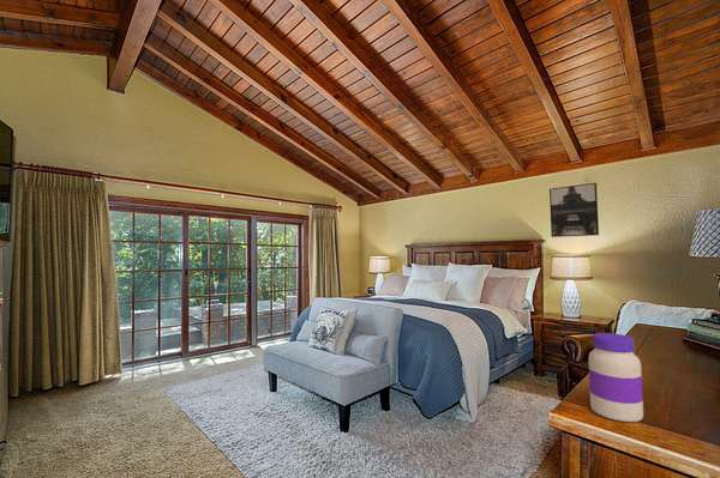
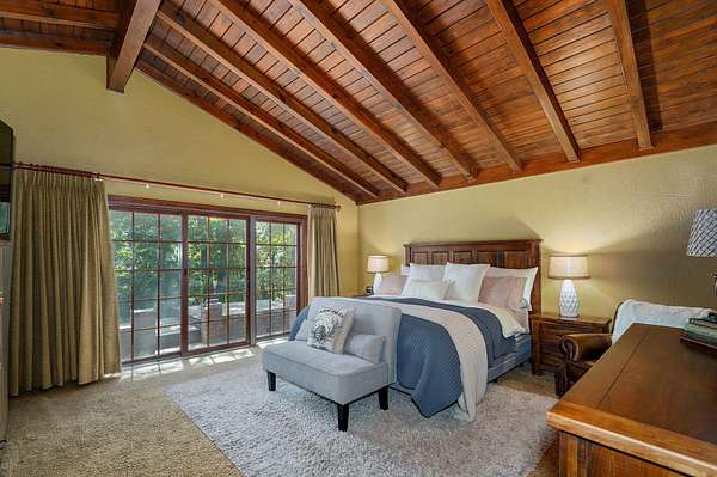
- jar (614, 374)
- wall art (572, 211)
